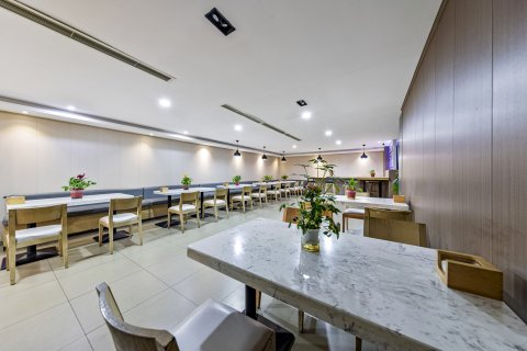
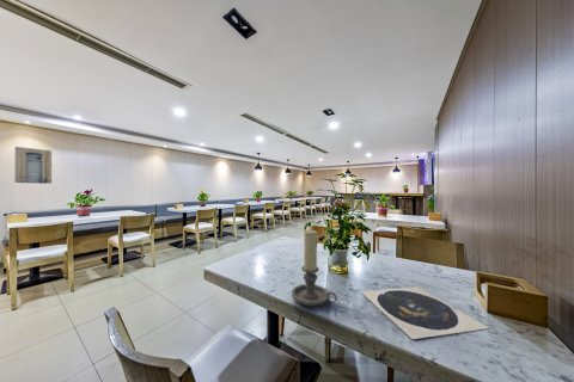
+ candle holder (313, 264)
+ wall art (33, 166)
+ plate (415, 307)
